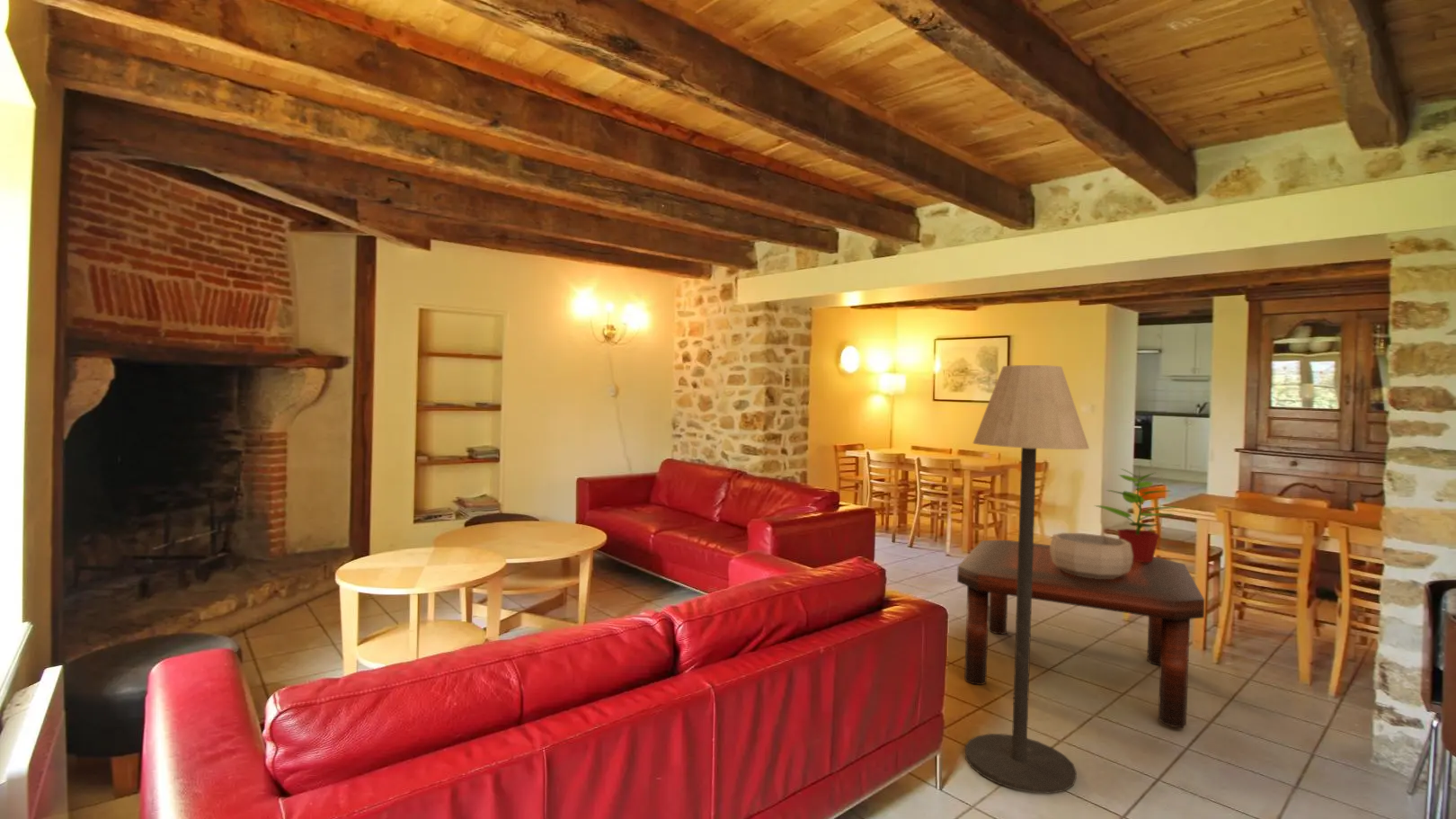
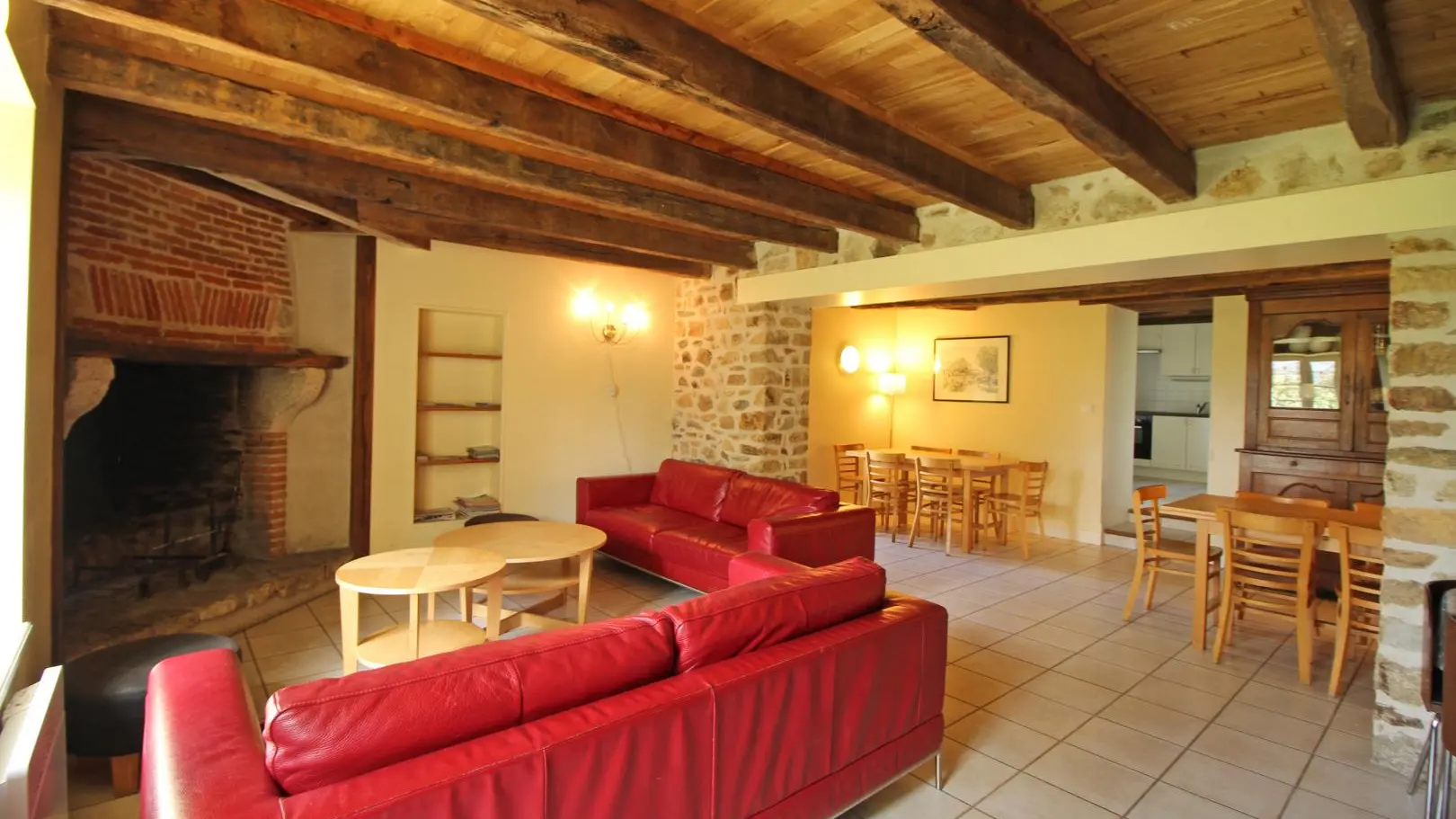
- decorative bowl (1089, 555)
- potted plant (1139, 511)
- floor lamp (1025, 565)
- coffee table (1076, 605)
